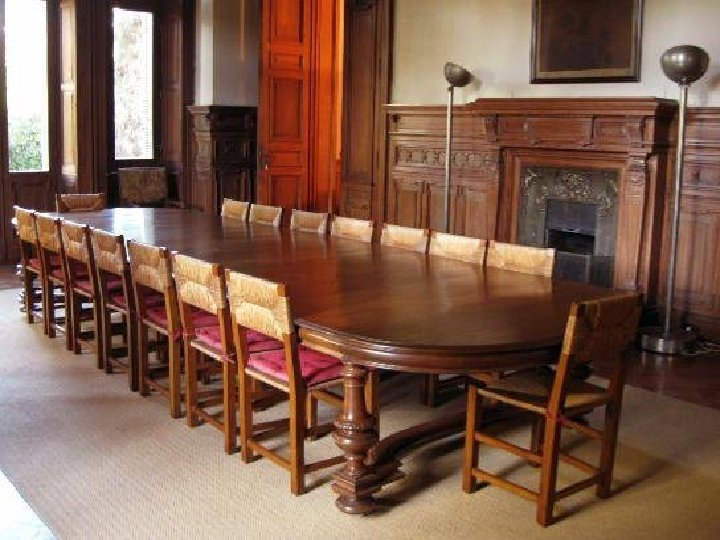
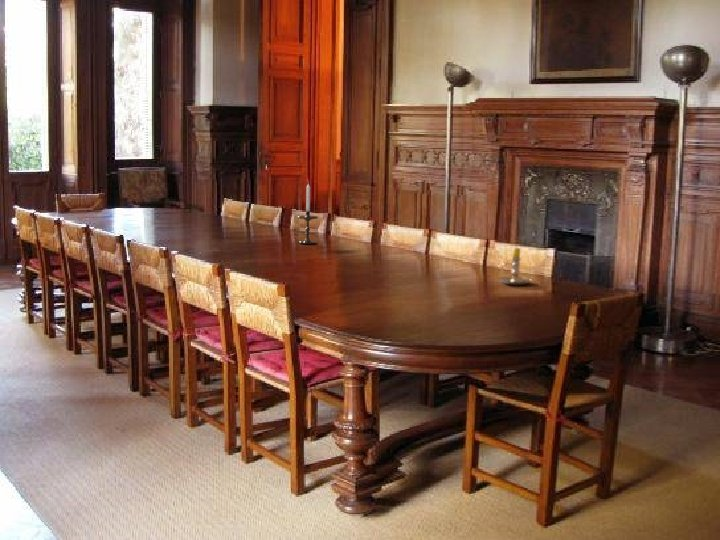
+ candlestick (515, 264)
+ candlestick (307, 210)
